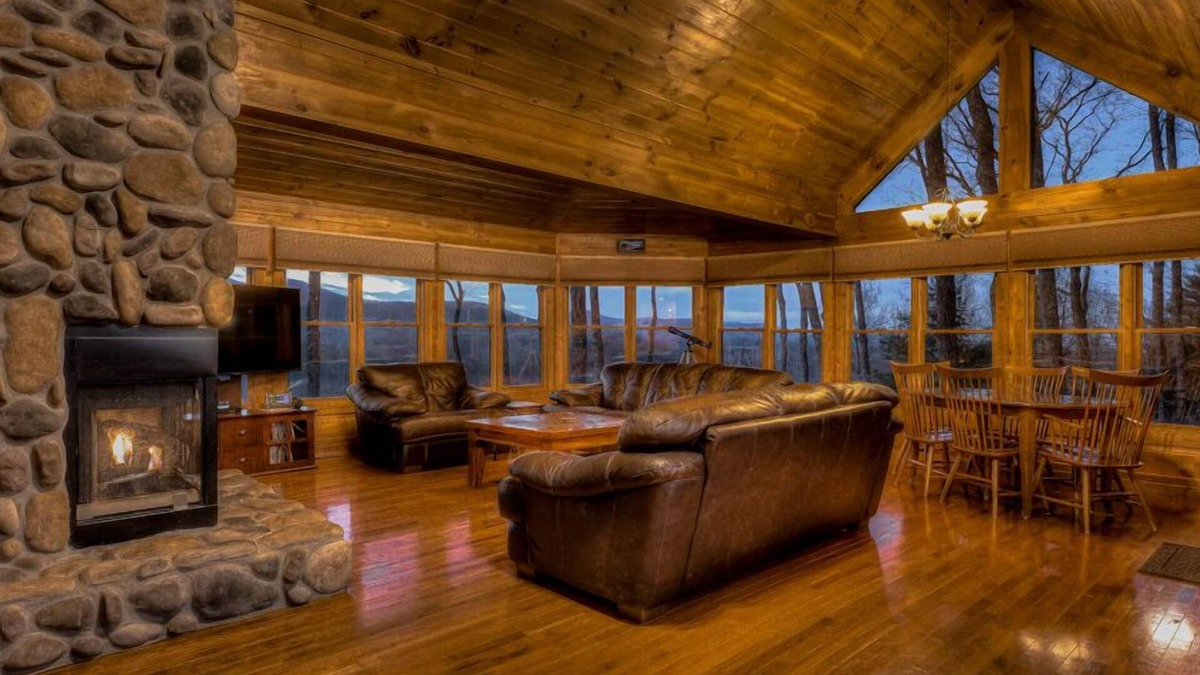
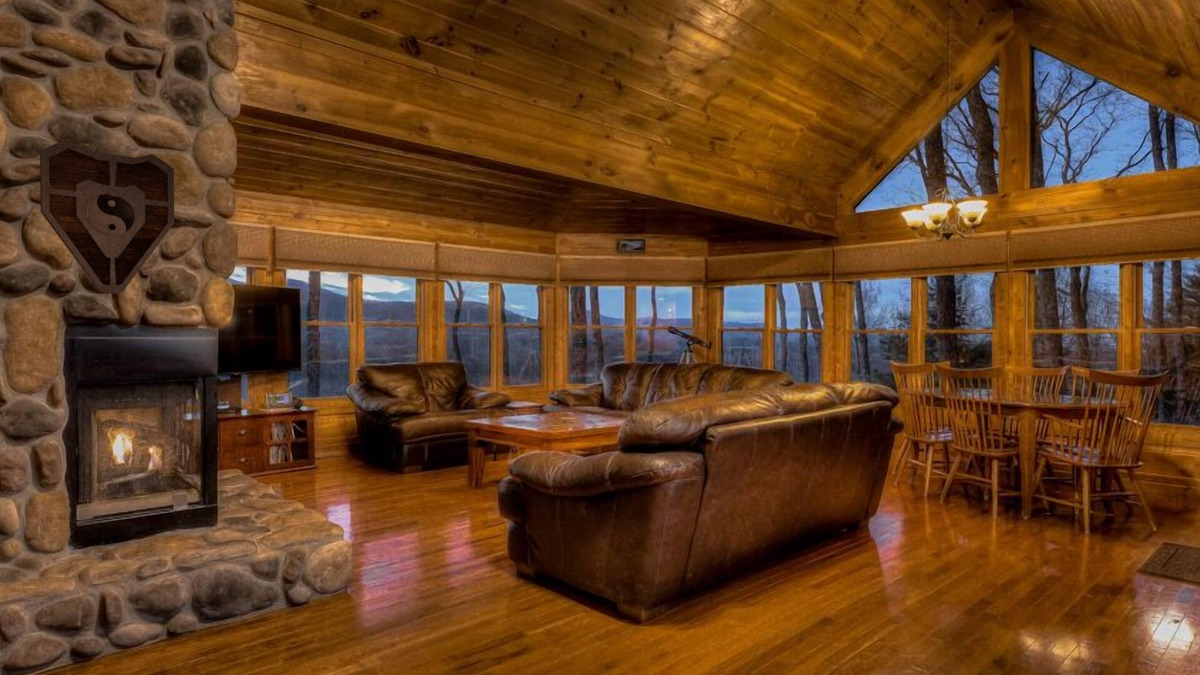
+ decorative shield (111, 220)
